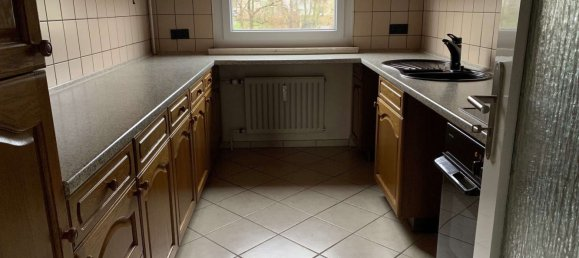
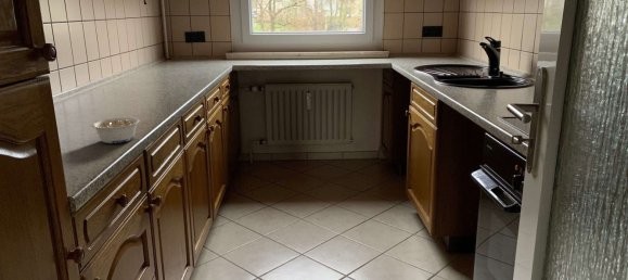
+ legume (116, 129)
